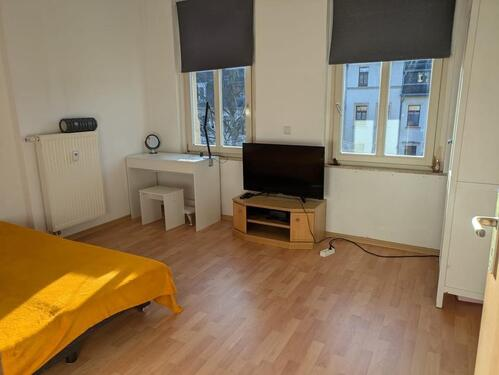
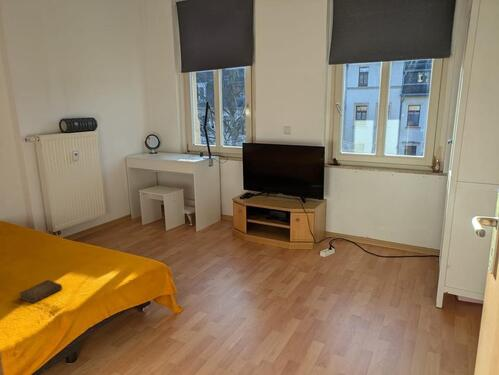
+ book (41, 290)
